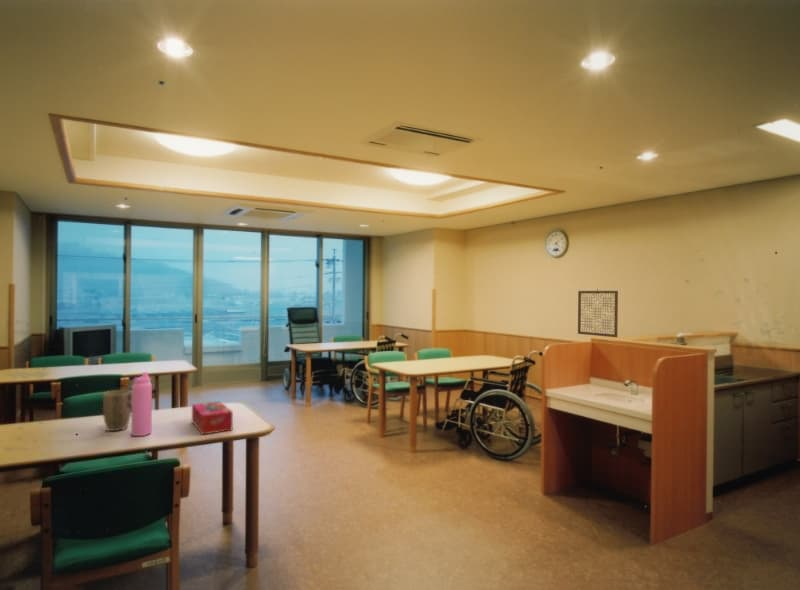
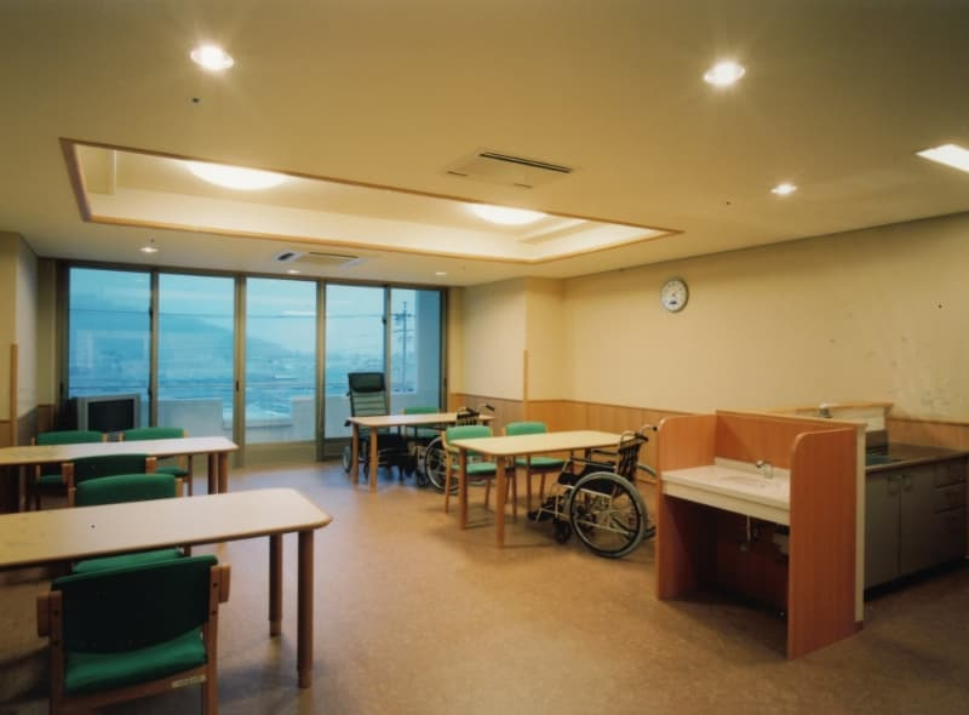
- plant pot (117, 410)
- water bottle (141, 403)
- tissue box (211, 416)
- wall art (597, 311)
